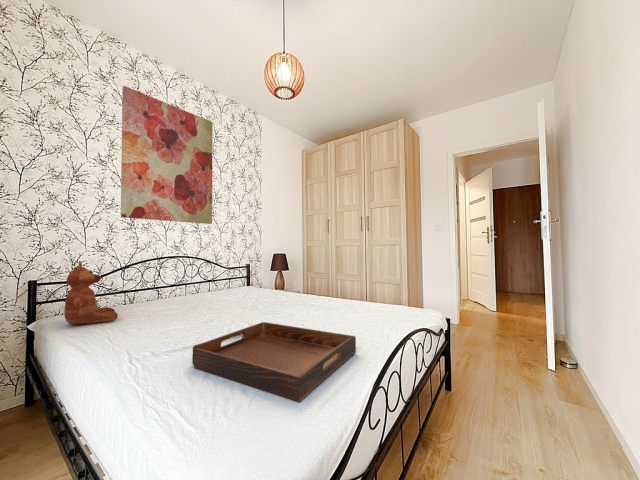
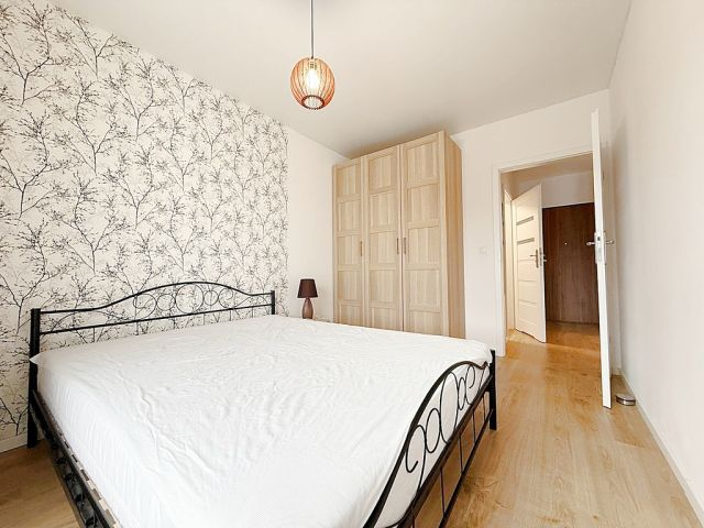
- teddy bear (91, 291)
- serving tray (276, 350)
- wall art (172, 163)
